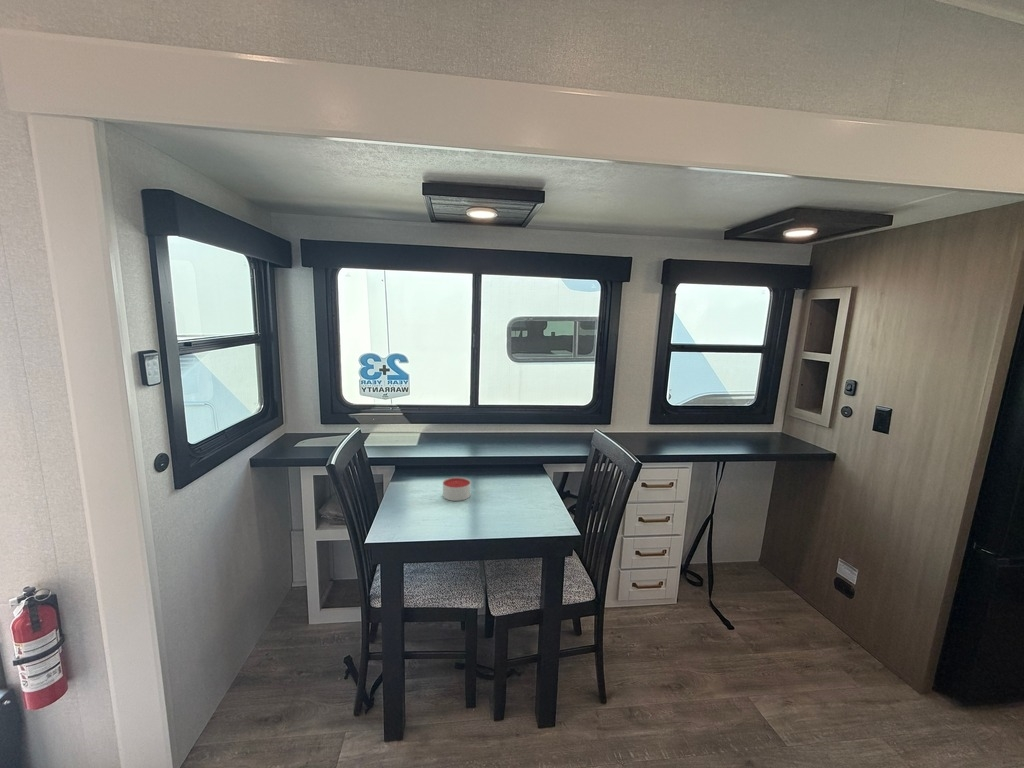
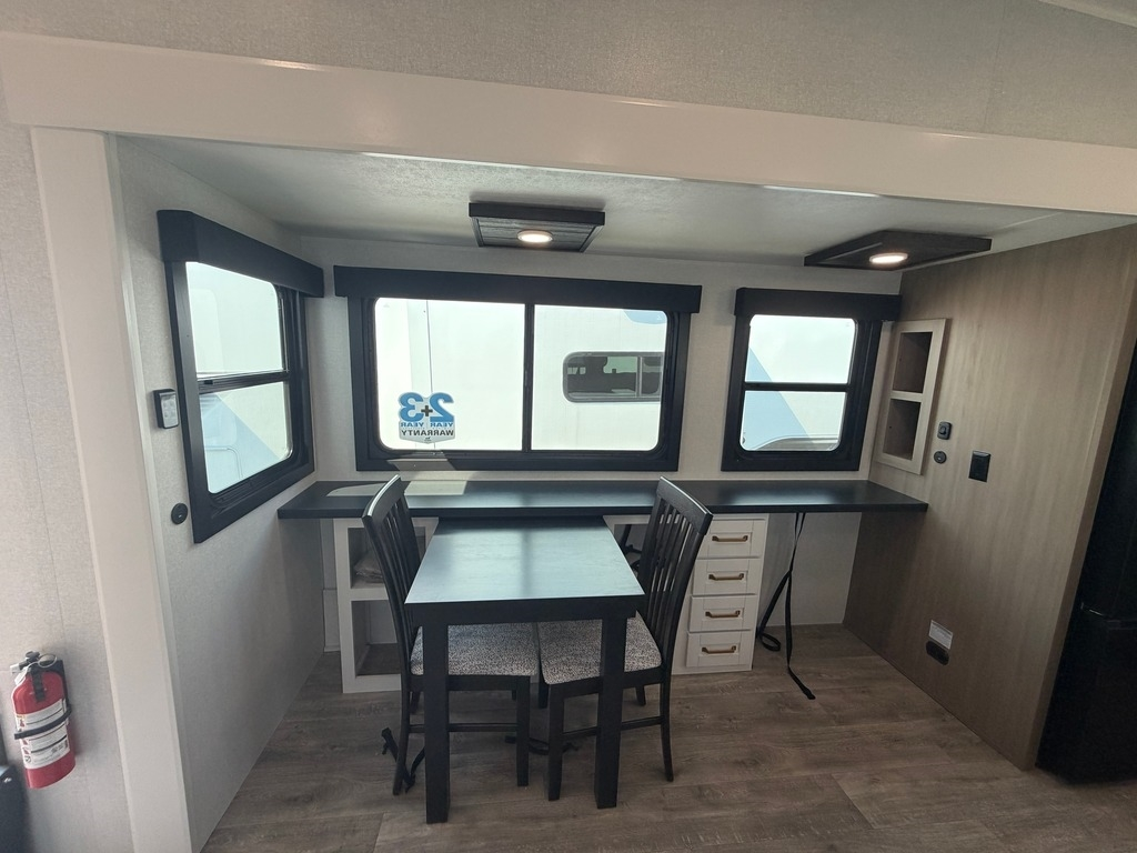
- candle (456, 488)
